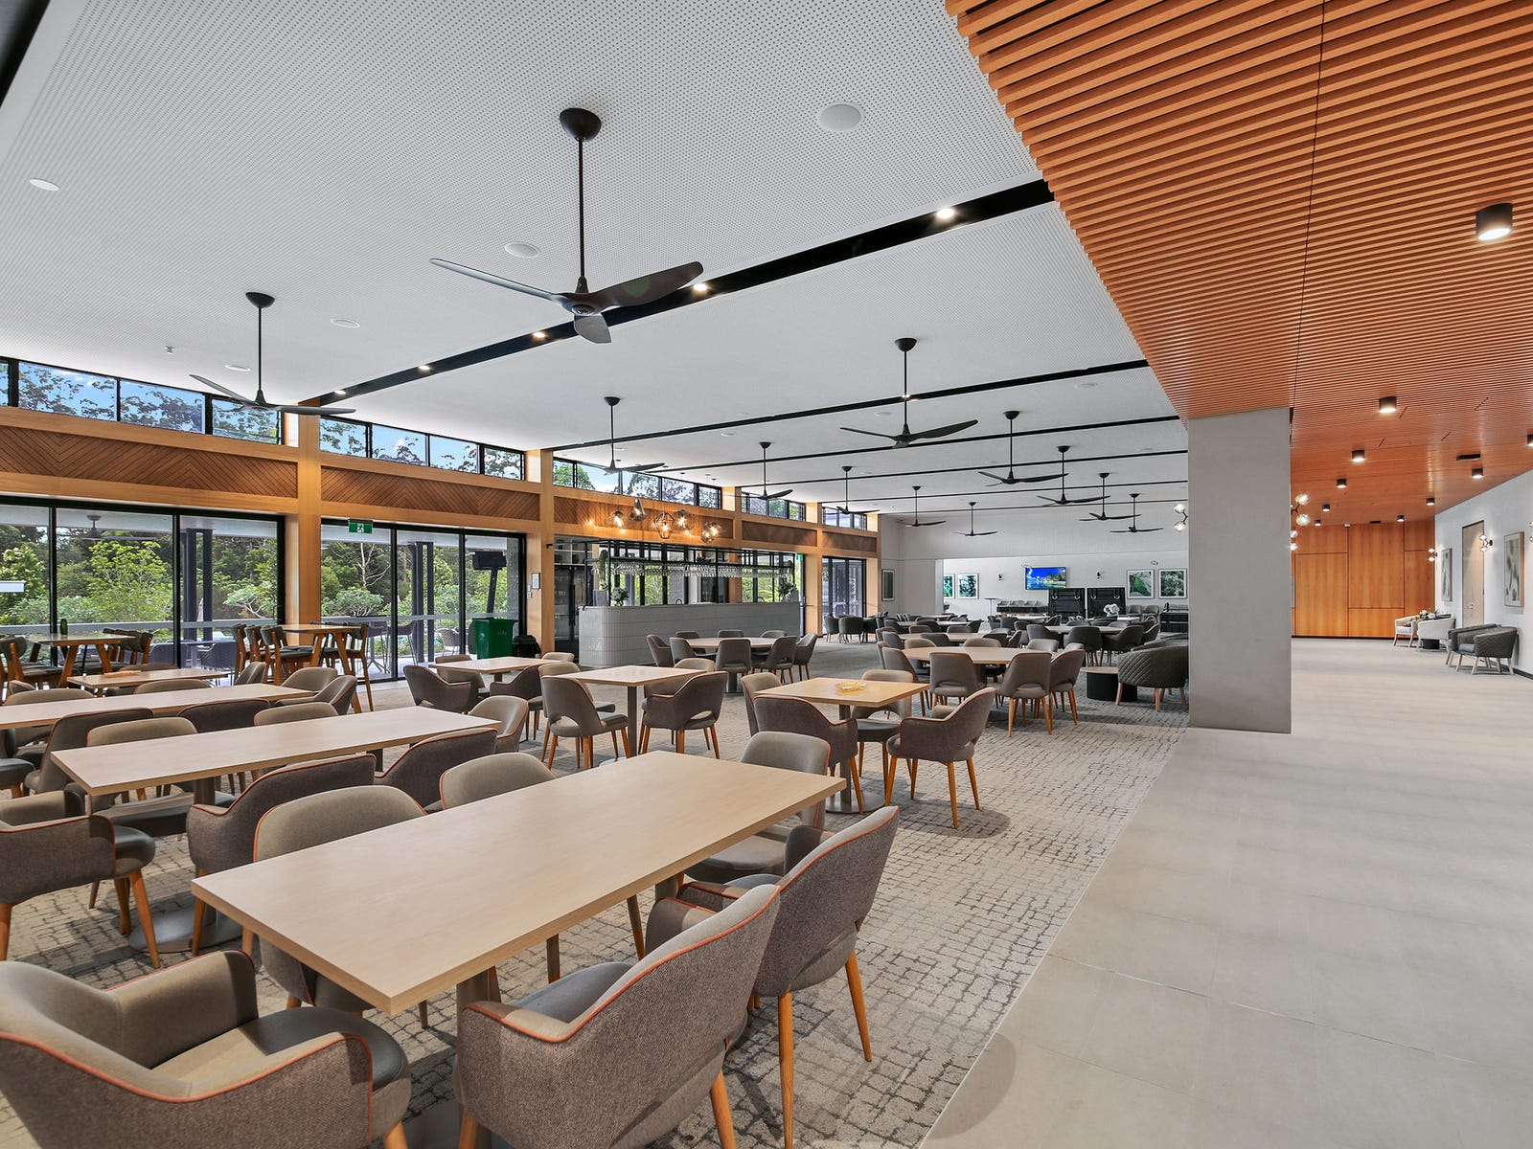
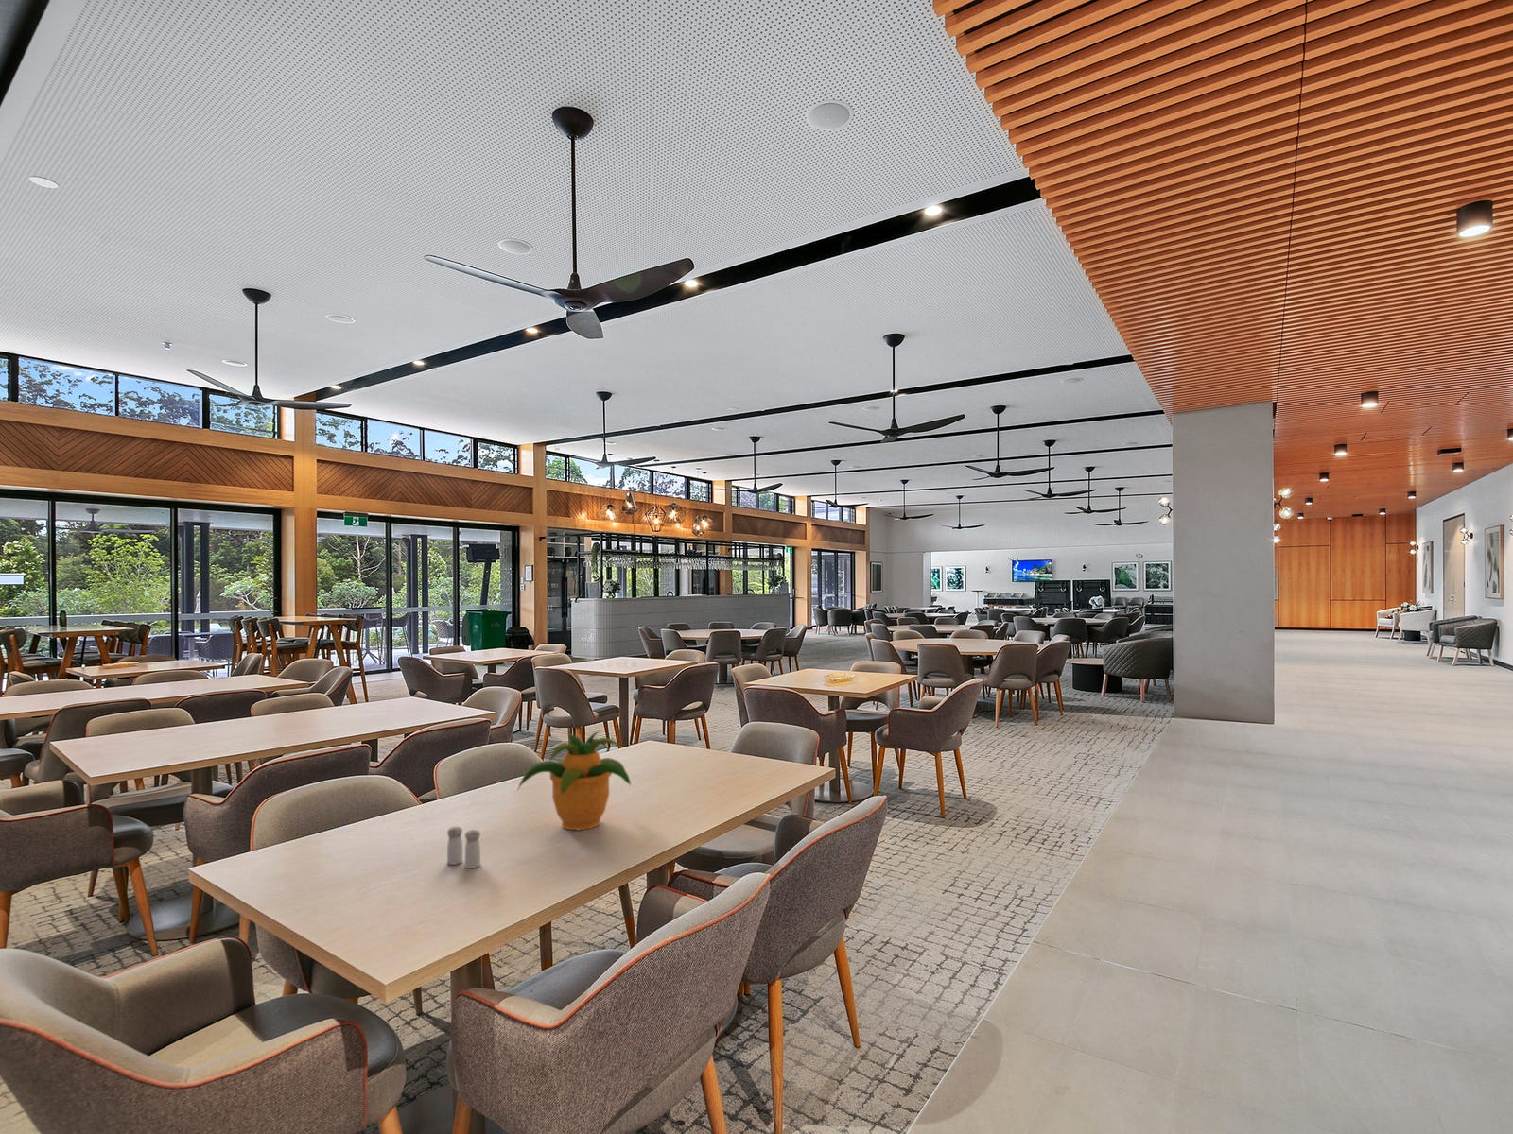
+ potted plant (586, 778)
+ salt and pepper shaker (461, 846)
